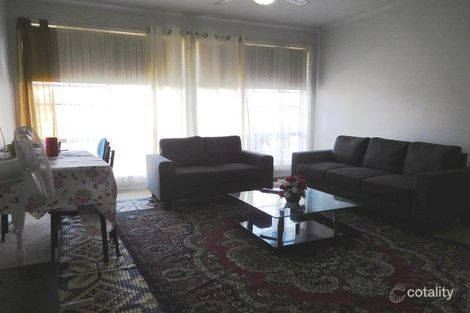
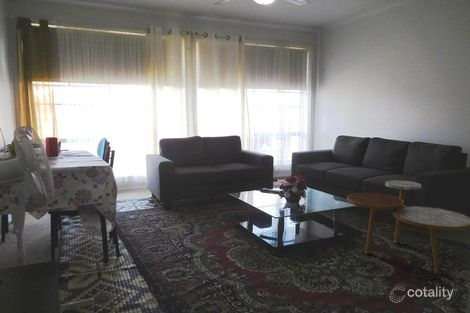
+ side table (407, 223)
